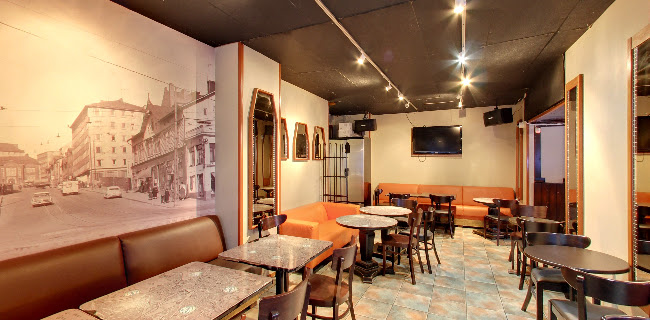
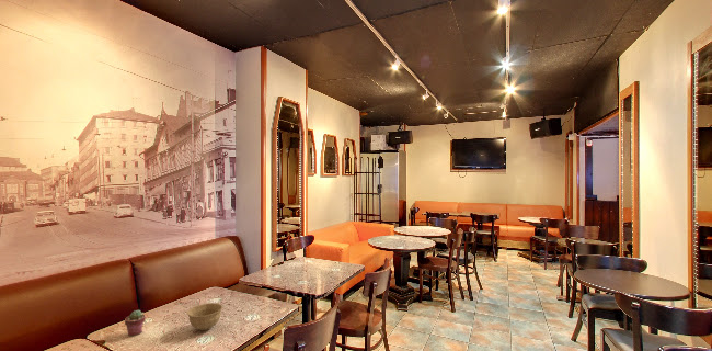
+ bowl (205, 318)
+ potted succulent (135, 321)
